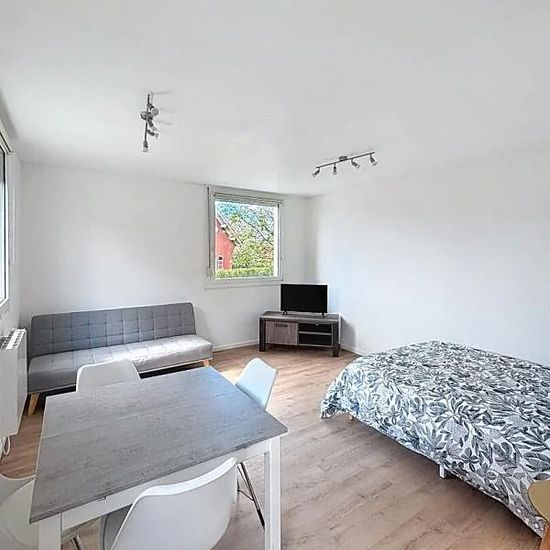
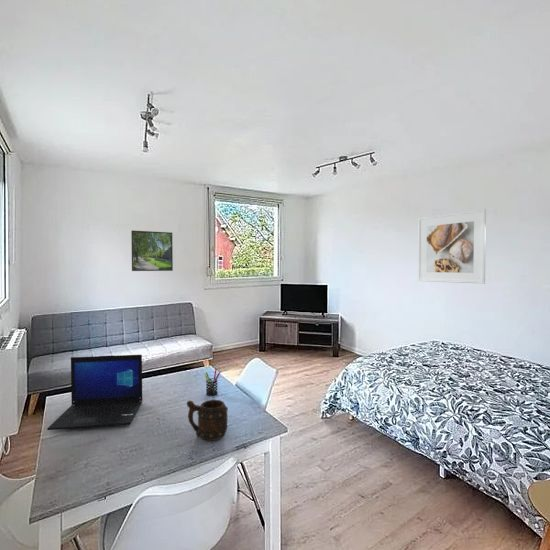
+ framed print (152, 251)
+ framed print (449, 248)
+ pen holder (211, 381)
+ mug (207, 418)
+ laptop (99, 389)
